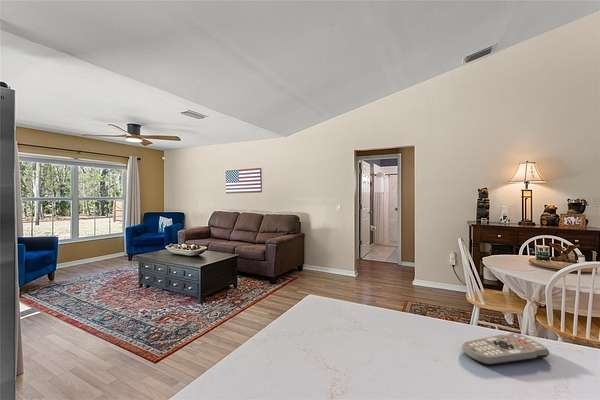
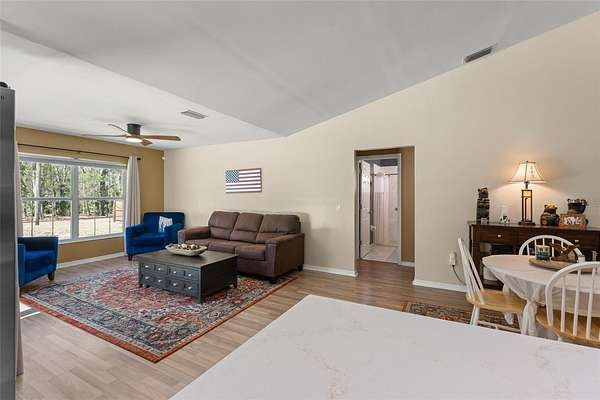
- remote control (502, 349)
